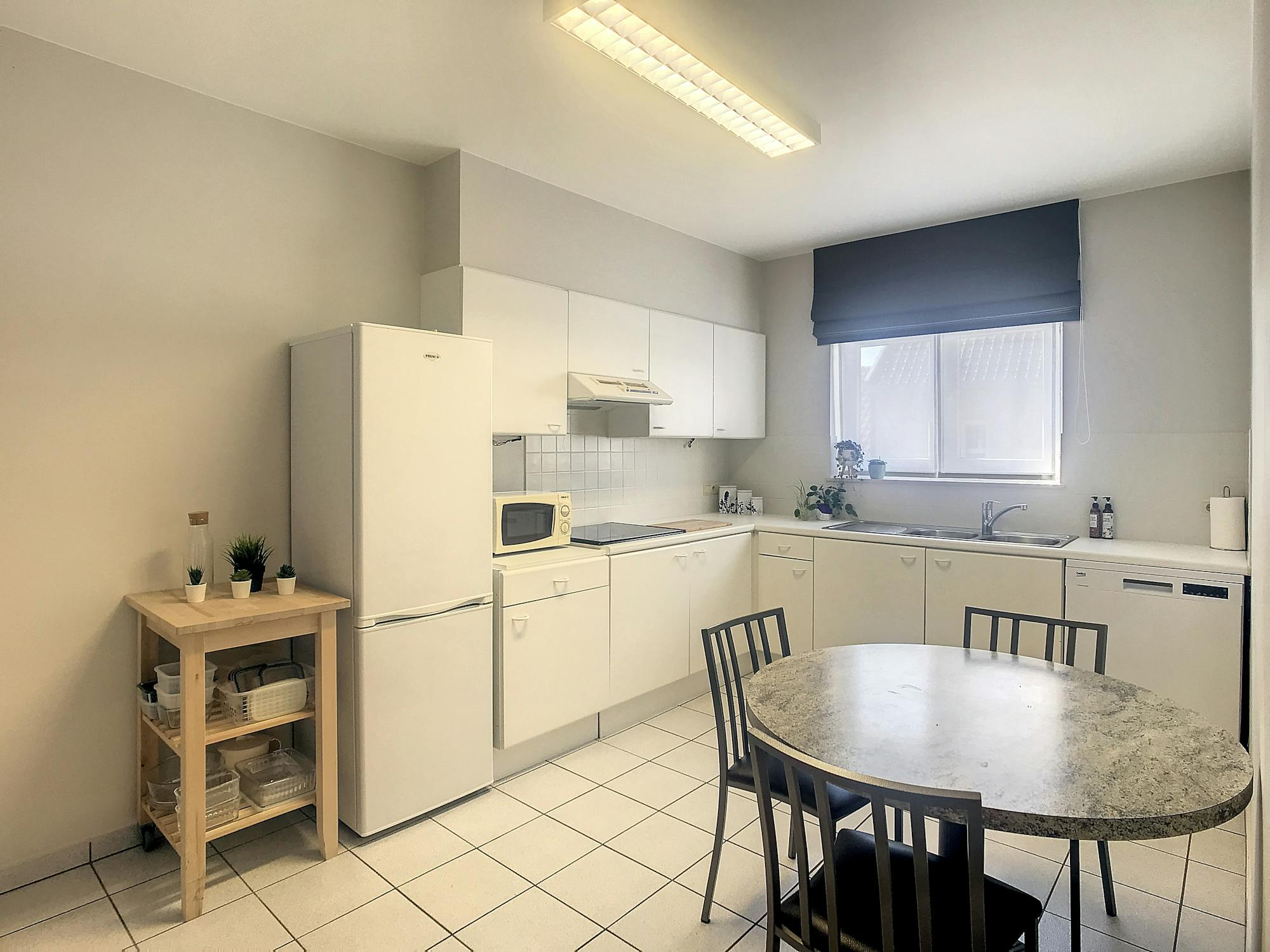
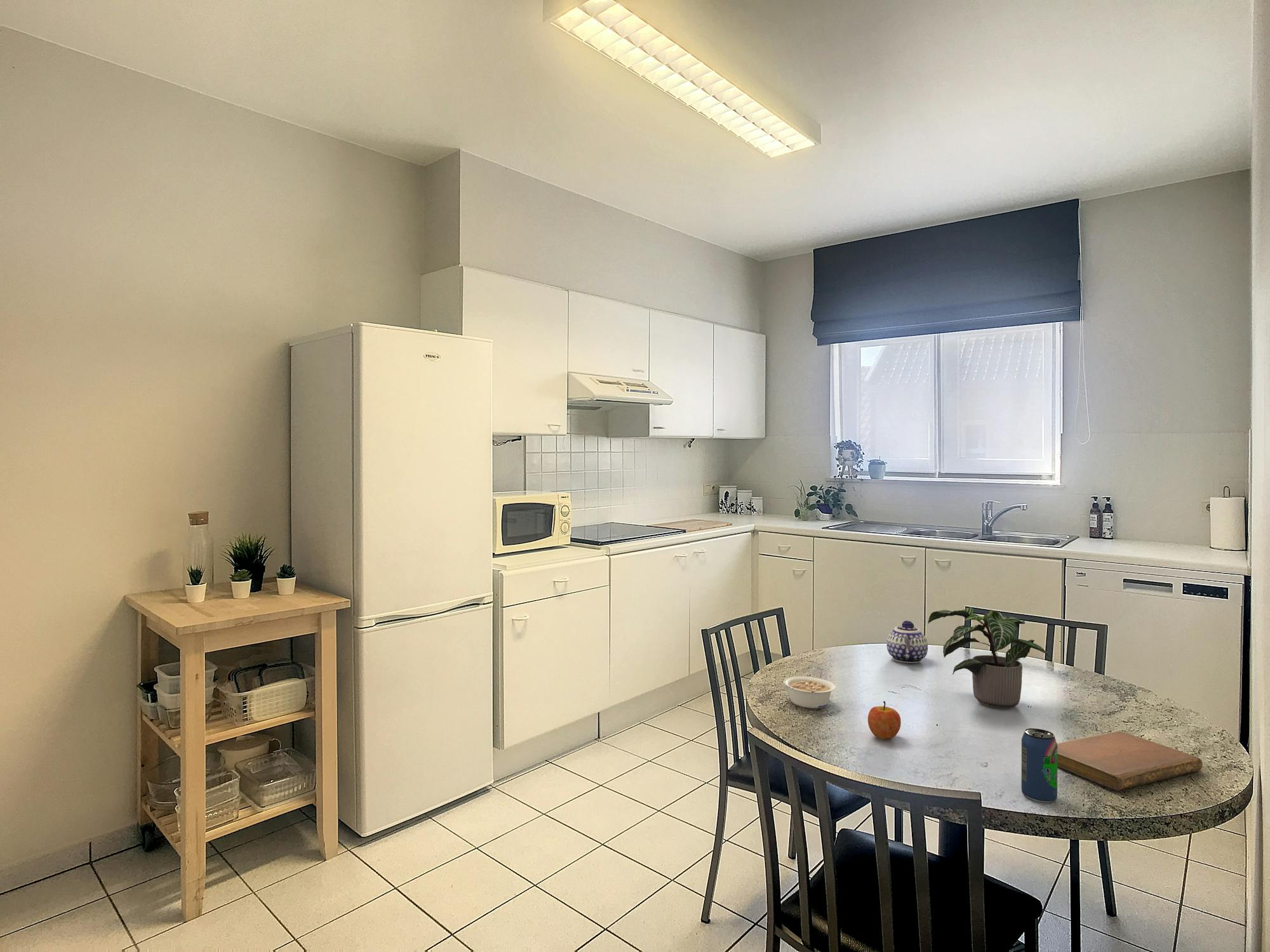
+ teapot (907, 640)
+ notebook (1119, 758)
+ potted plant (985, 656)
+ apple (884, 719)
+ legume (810, 692)
+ beverage can (1039, 764)
